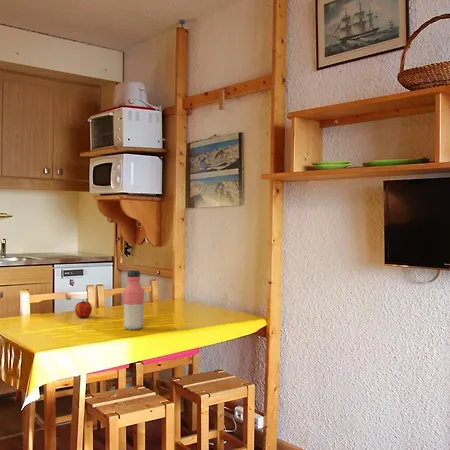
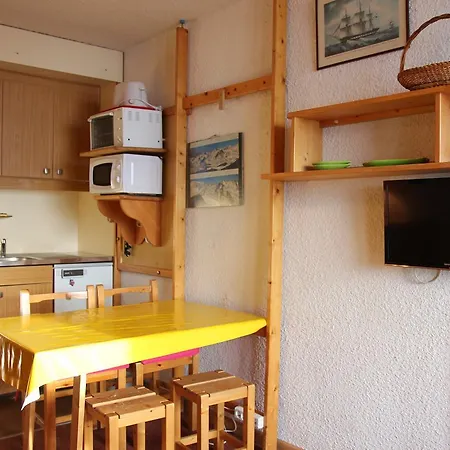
- water bottle (133, 299)
- fruit (83, 308)
